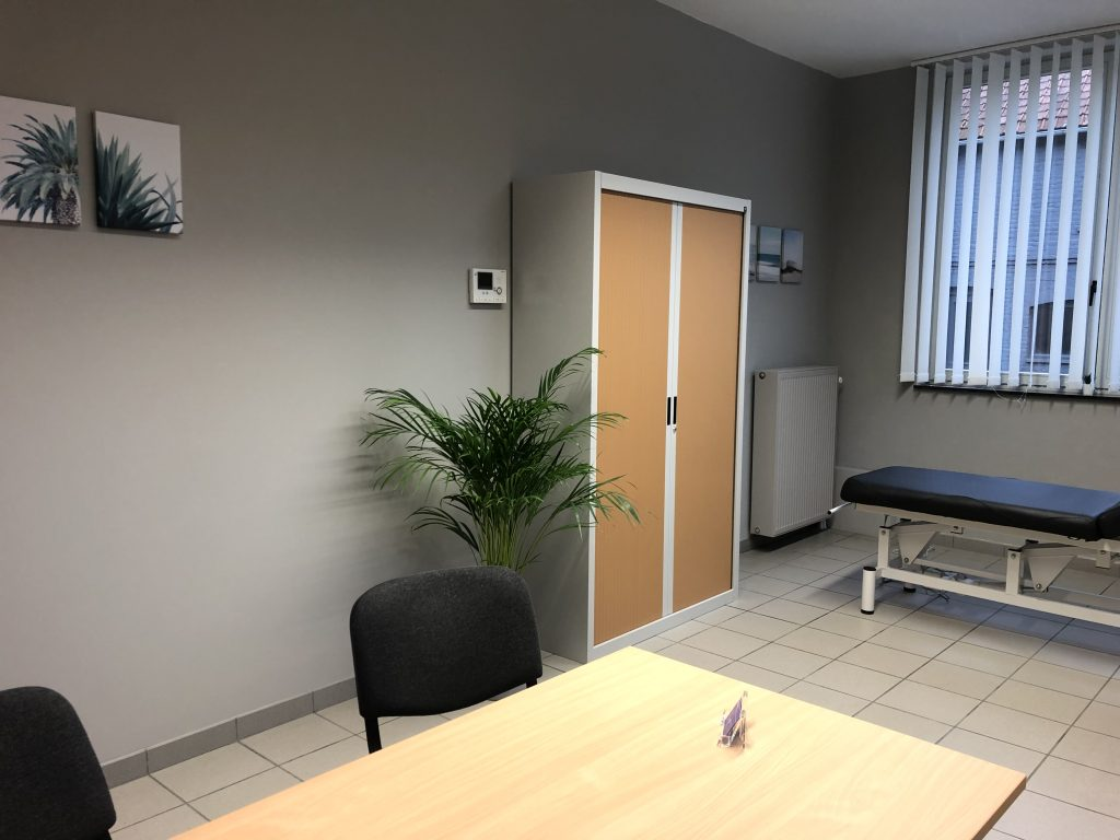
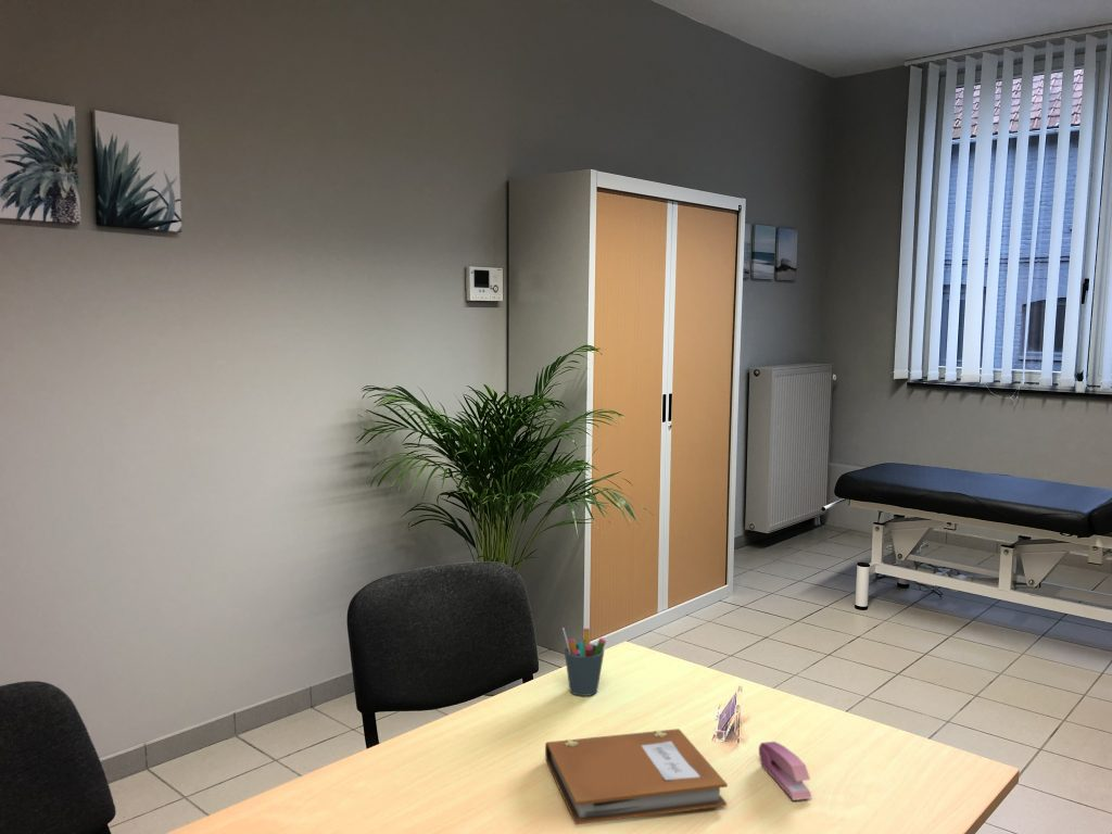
+ stapler (784, 764)
+ notebook (634, 770)
+ pen holder (583, 659)
